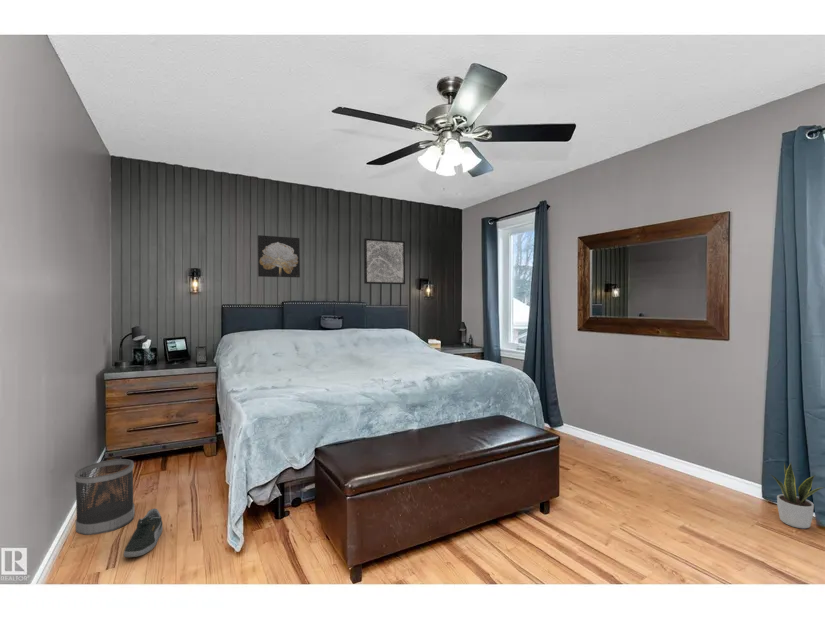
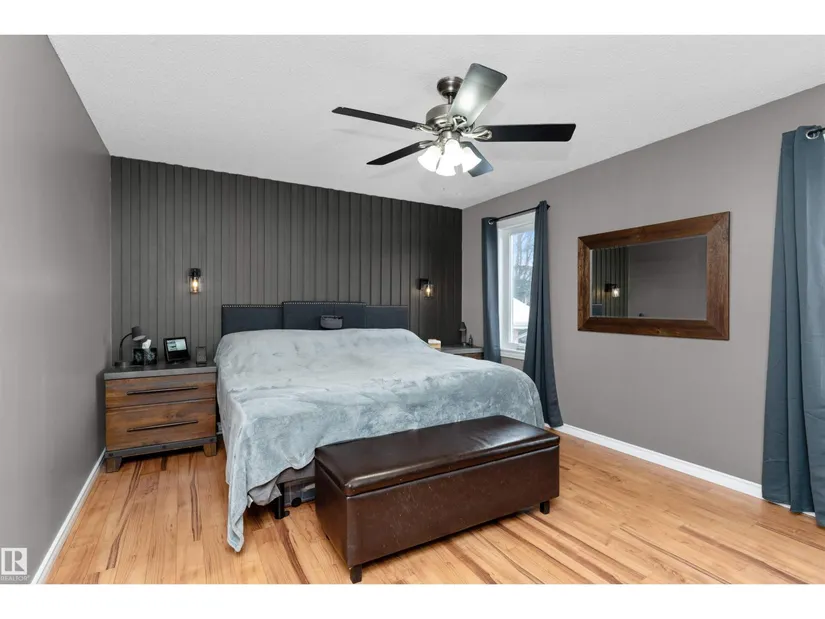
- wall art (279, 257)
- shoe (144, 532)
- potted plant (795, 492)
- wastebasket (105, 495)
- wall art (385, 262)
